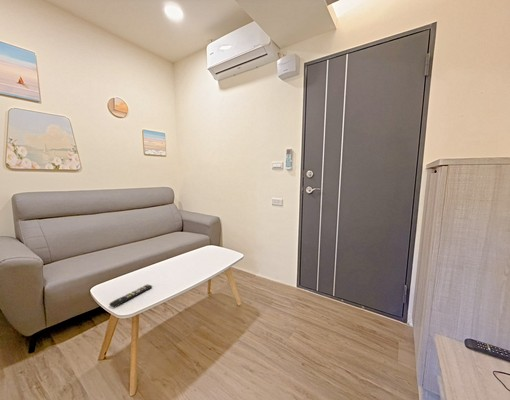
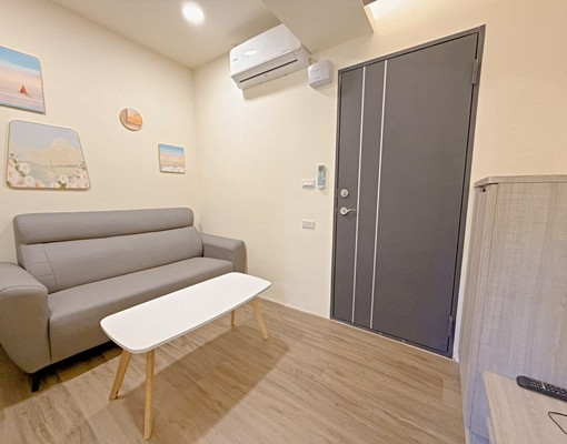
- remote control (132, 294)
